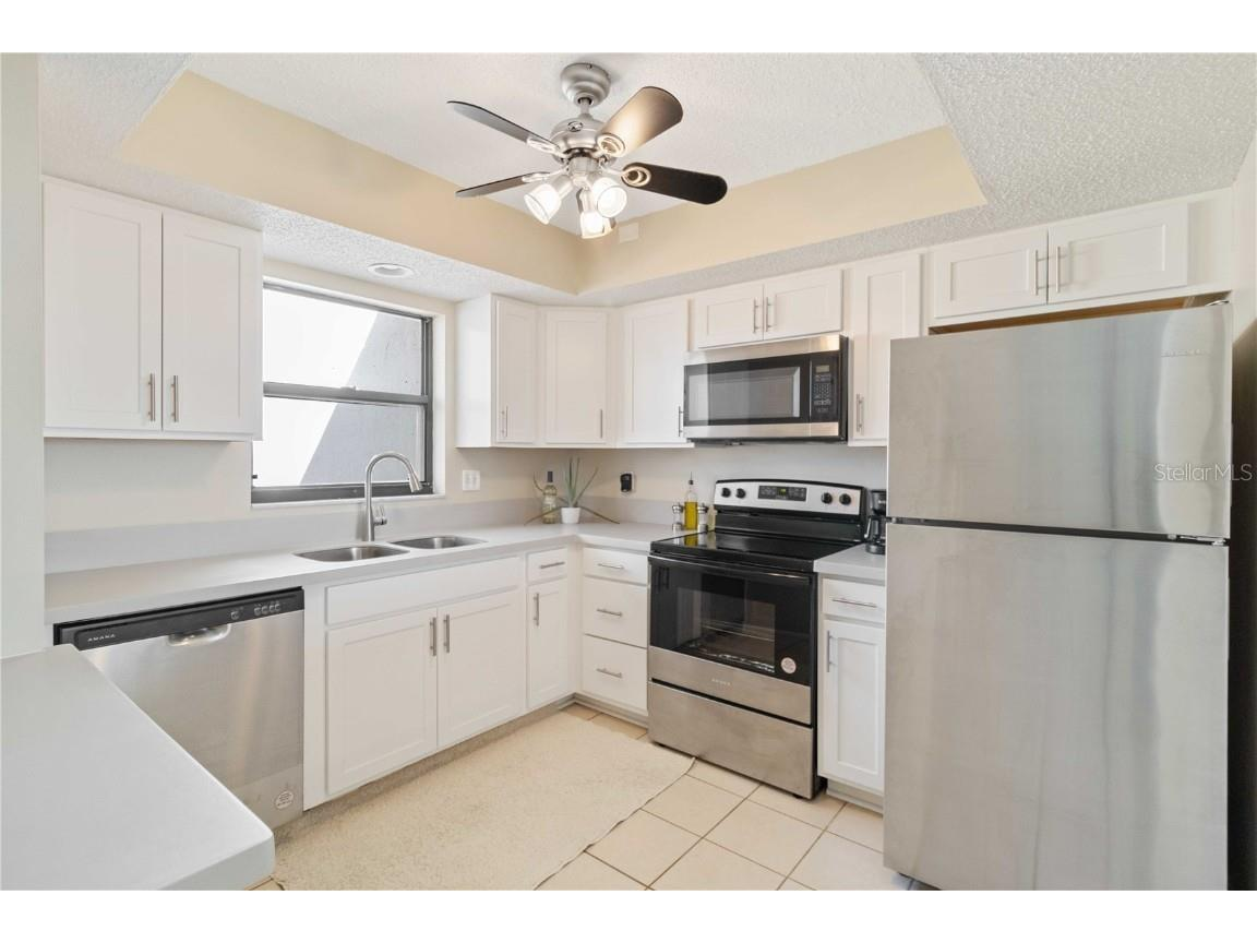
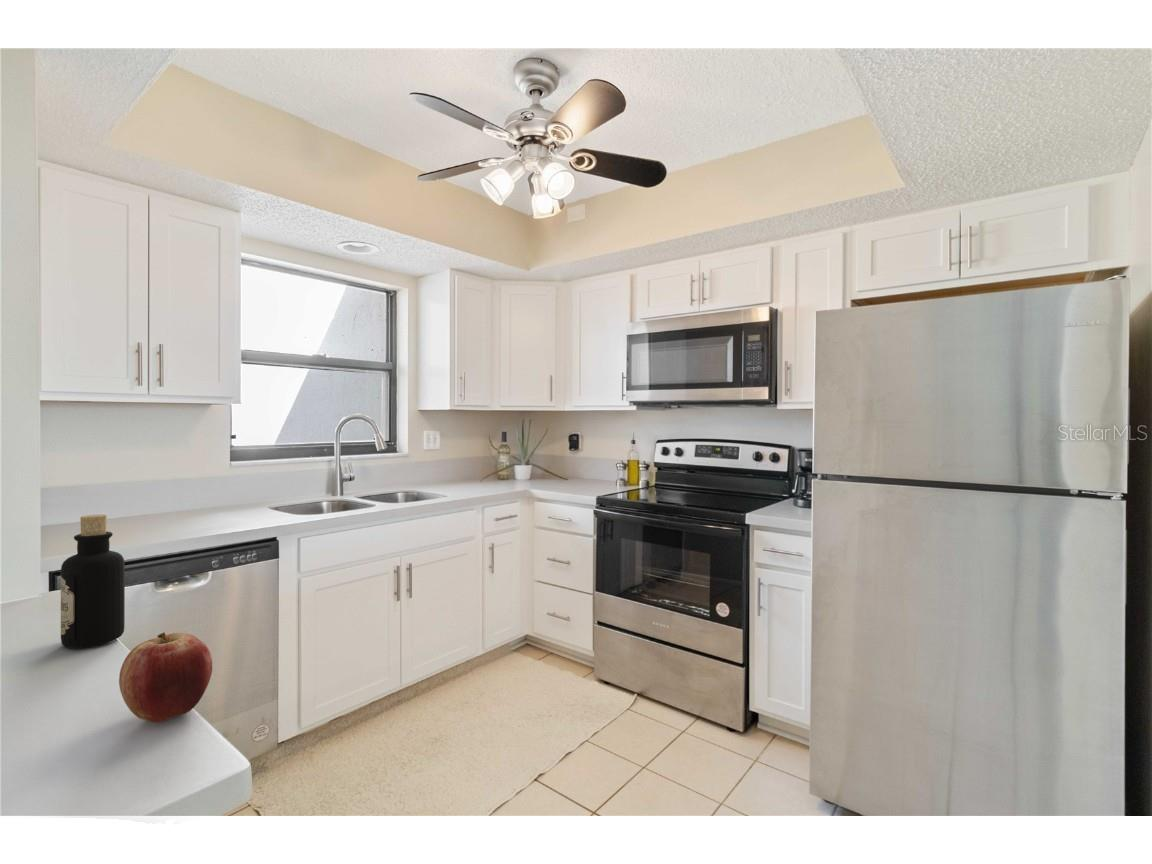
+ bottle (93, 578)
+ apple (168, 672)
